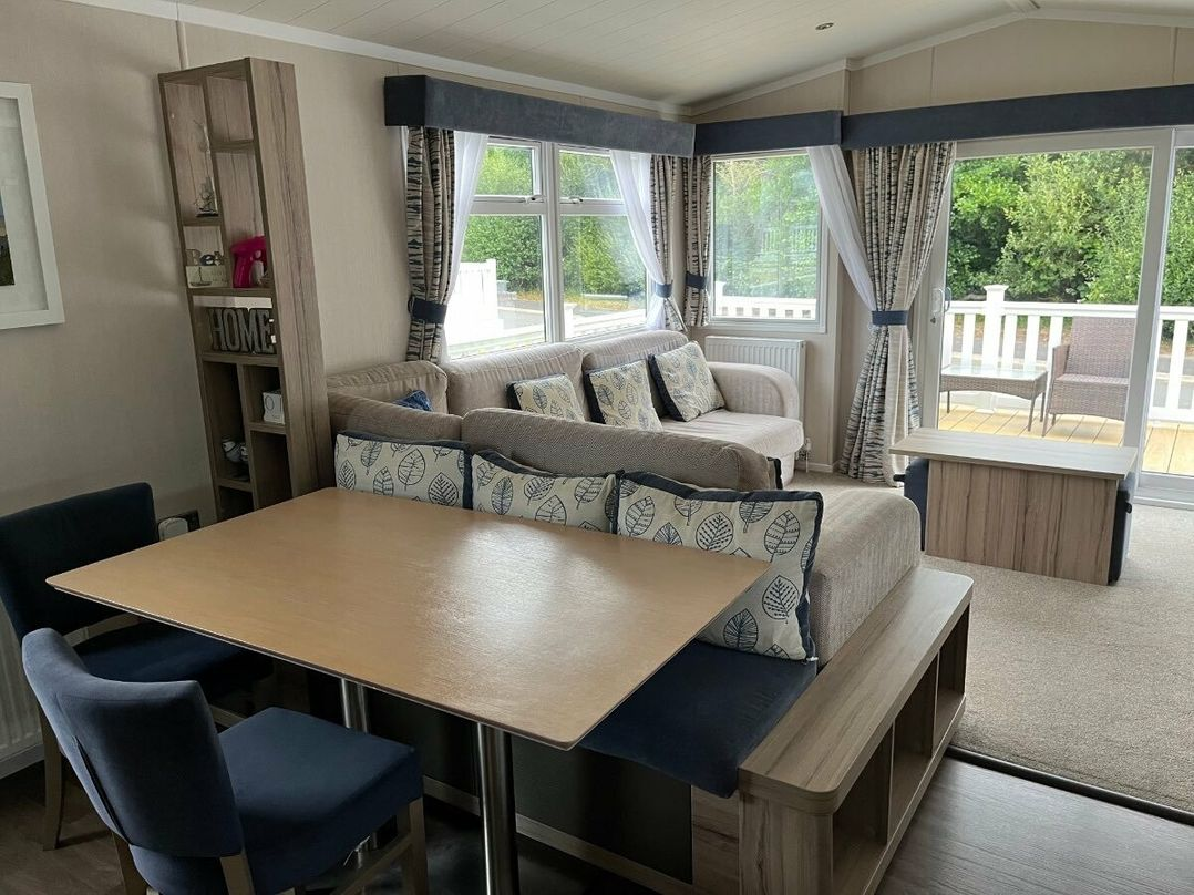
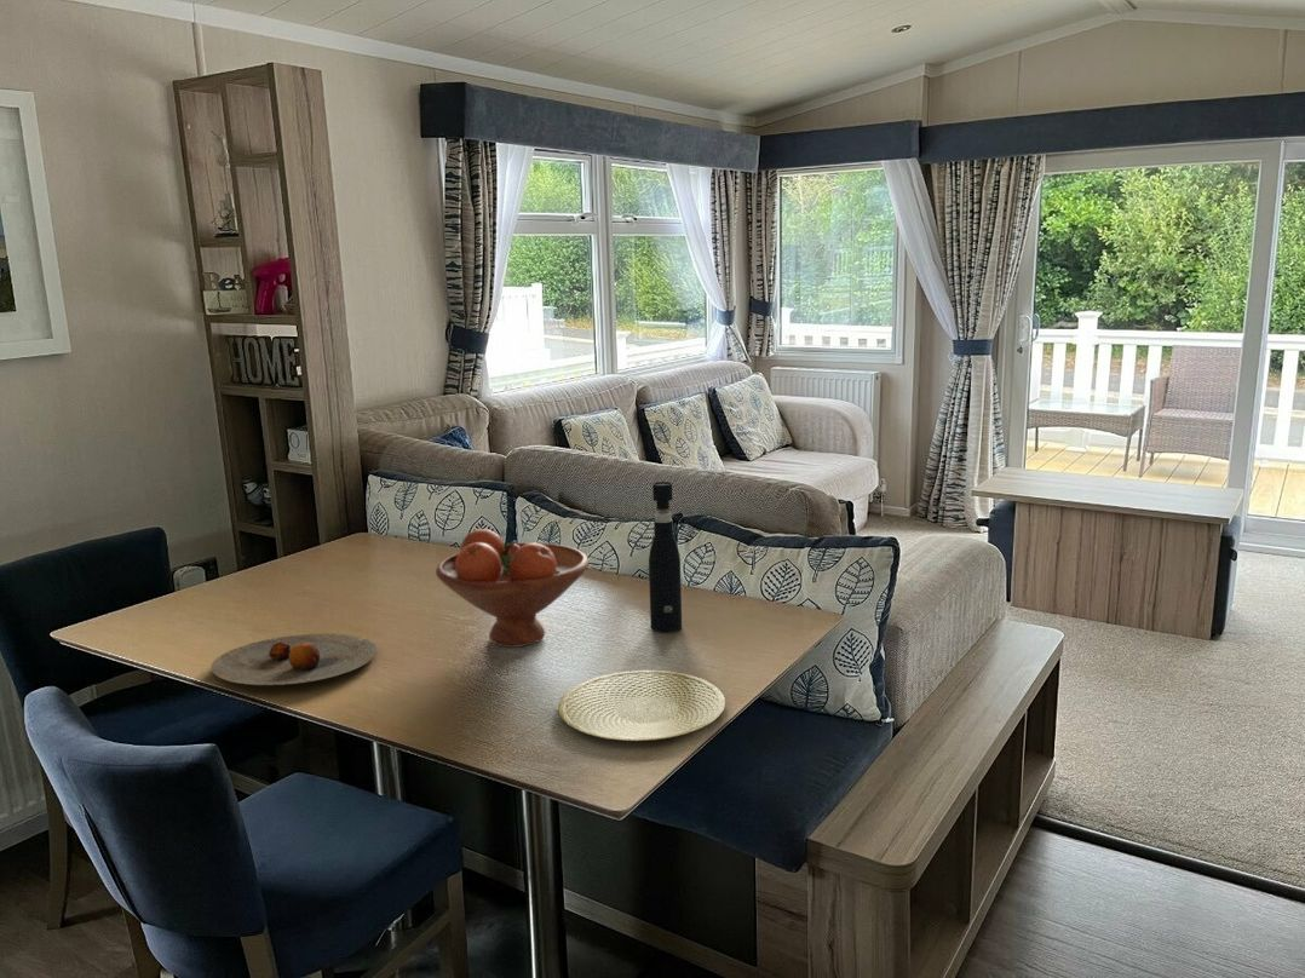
+ pepper grinder (663, 556)
+ plate (642, 706)
+ plate (295, 651)
+ fruit bowl (513, 585)
